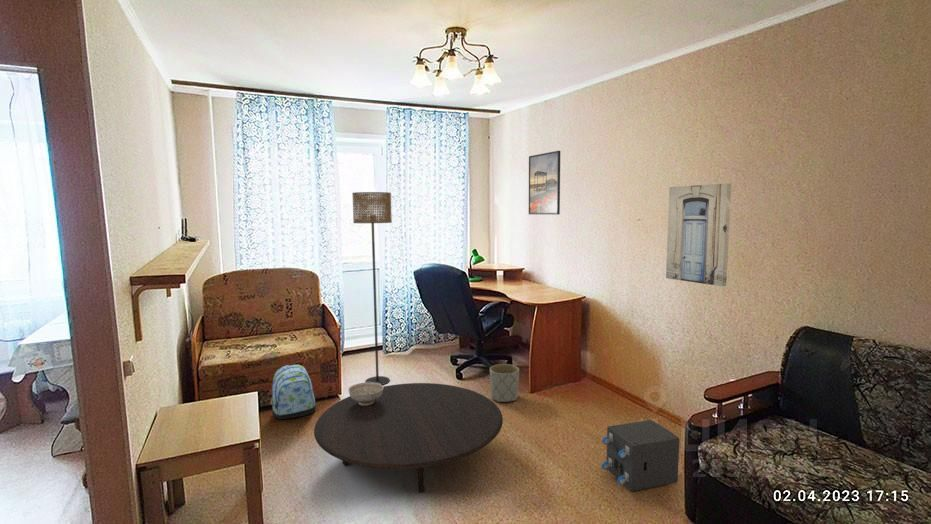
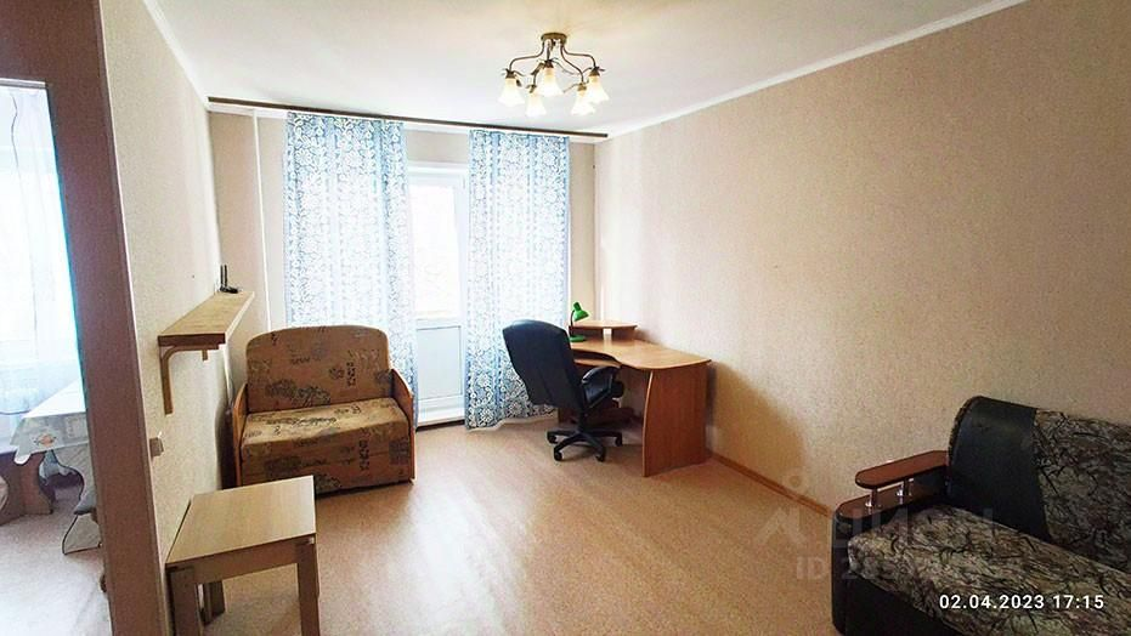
- table (411, 435)
- wall art (696, 234)
- planter (504, 383)
- speaker (638, 454)
- decorative bowl (366, 394)
- backpack (293, 391)
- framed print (543, 184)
- floor lamp (374, 289)
